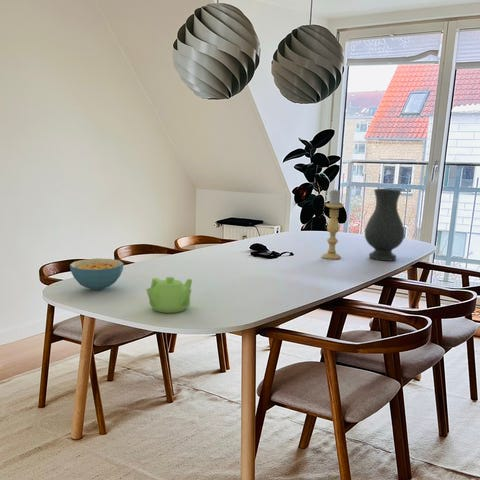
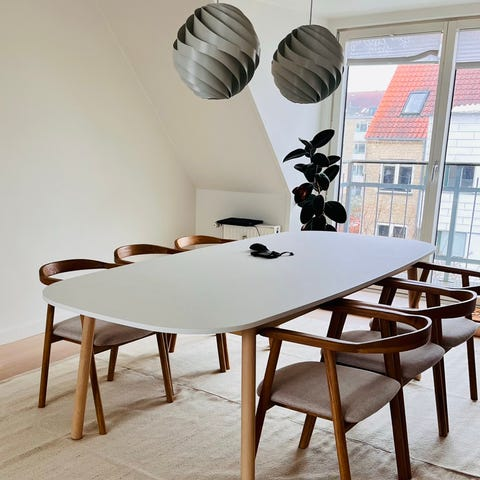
- teapot (170, 292)
- candle holder (333, 223)
- cereal bowl (97, 276)
- vase (385, 224)
